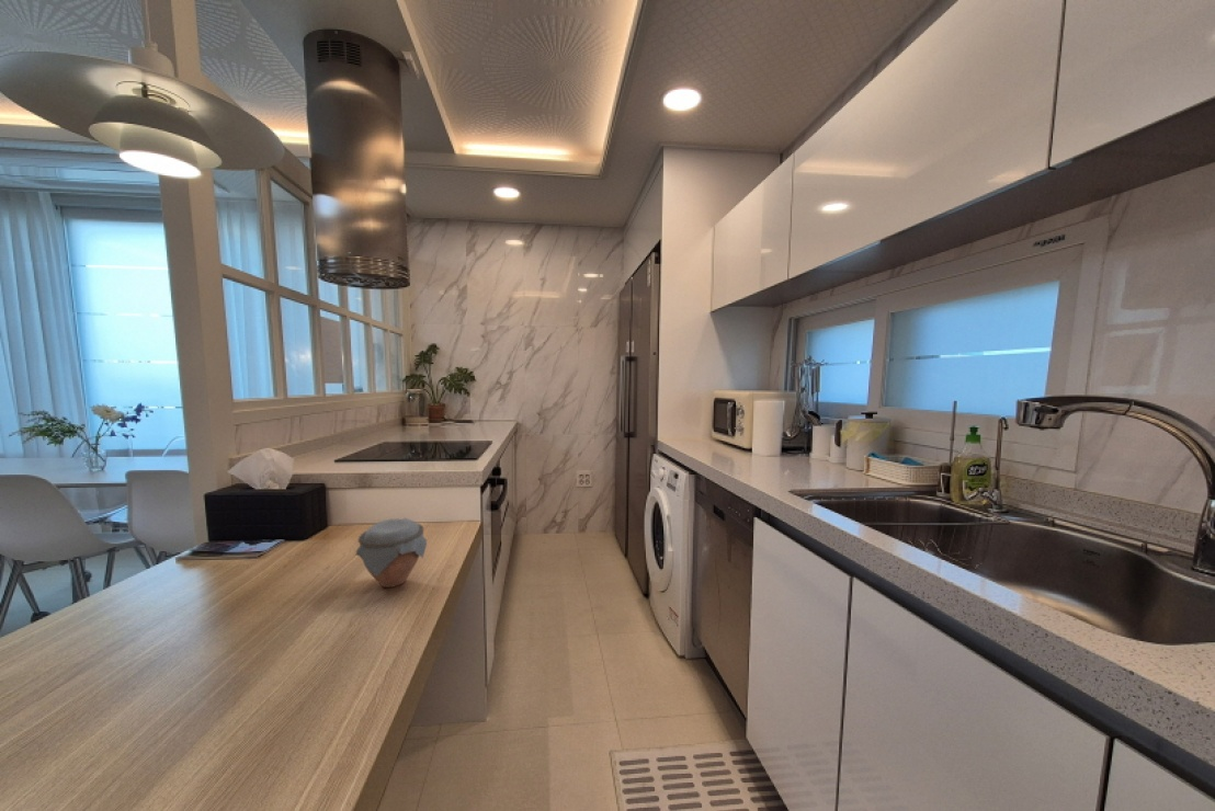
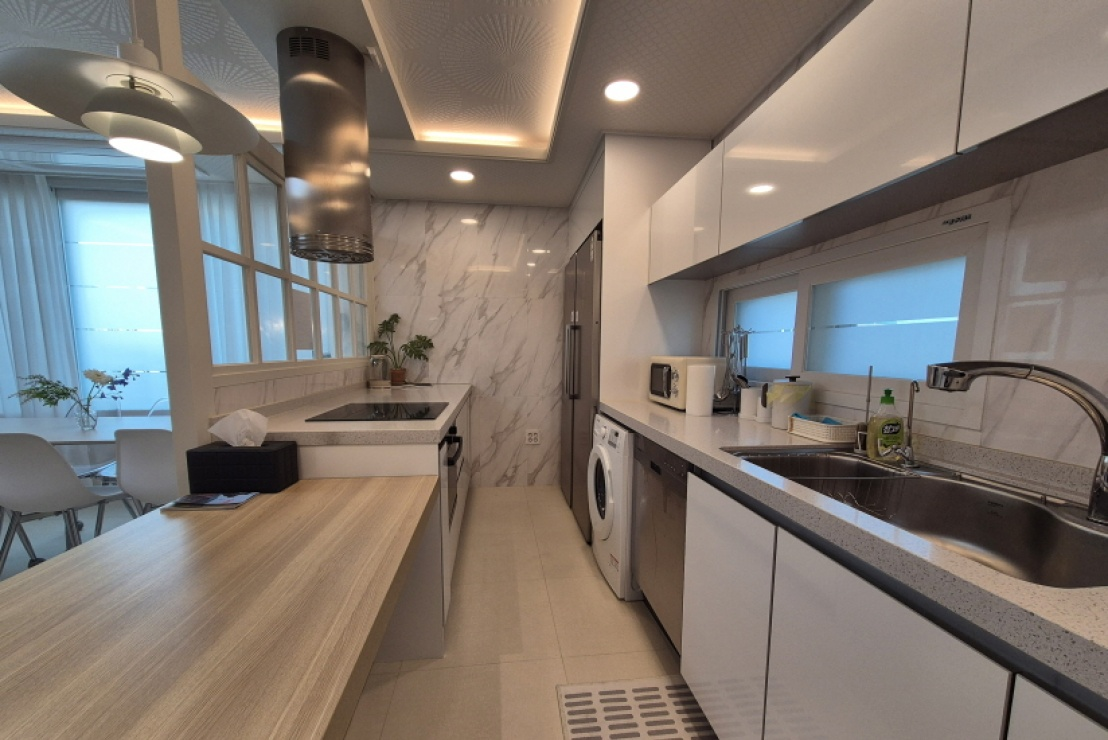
- jar (391, 553)
